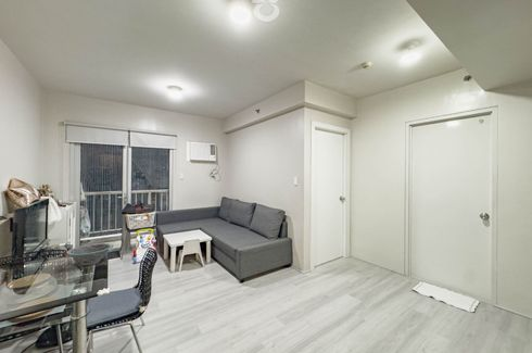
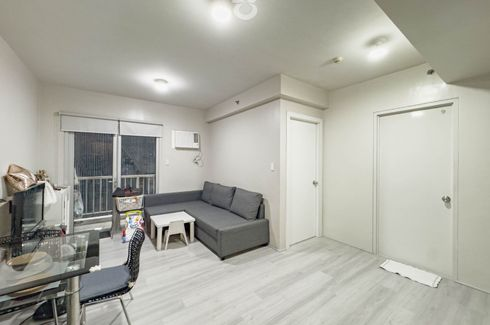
- bowl (90, 255)
